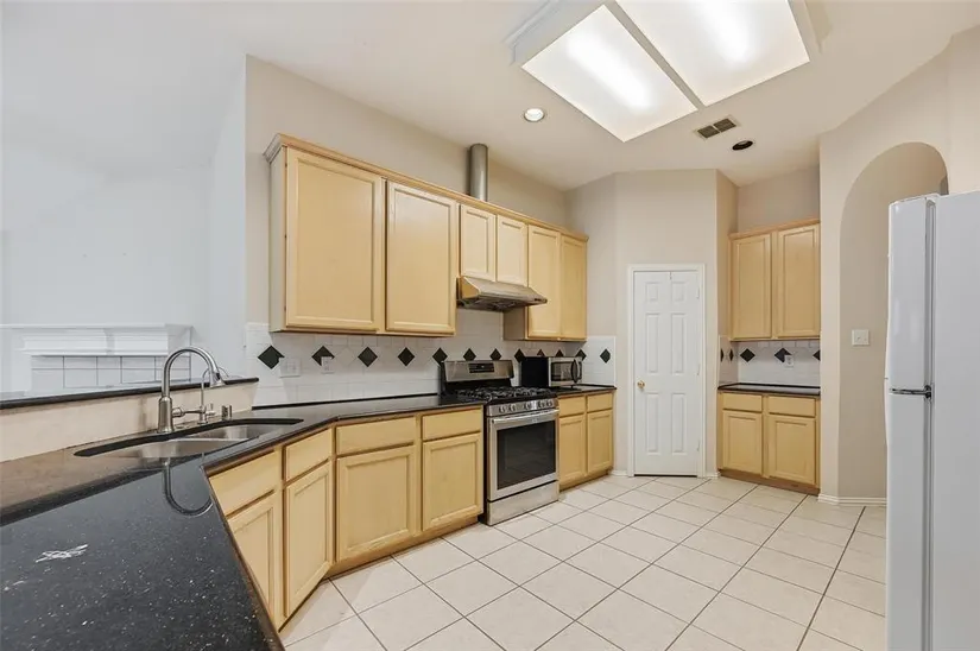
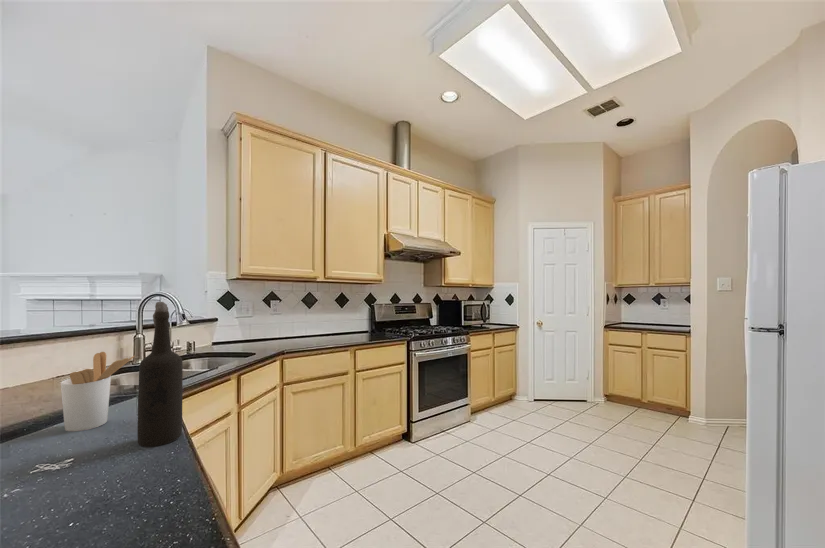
+ bottle (160, 370)
+ utensil holder (98, 389)
